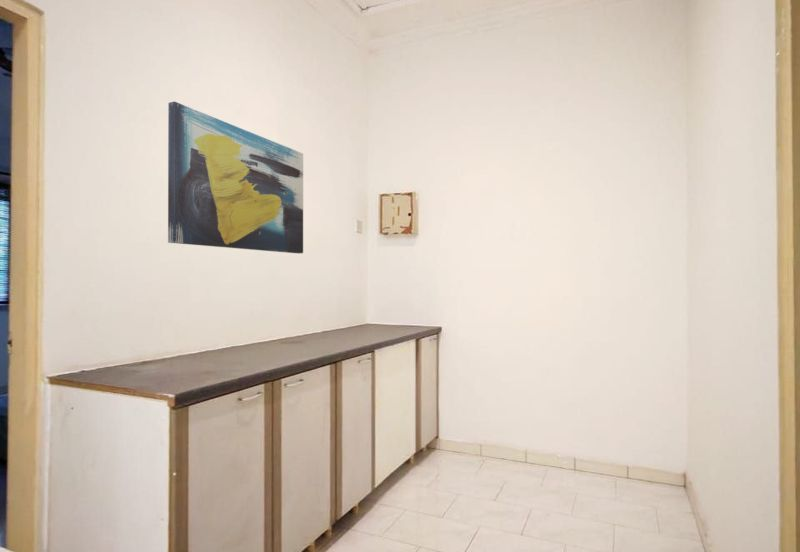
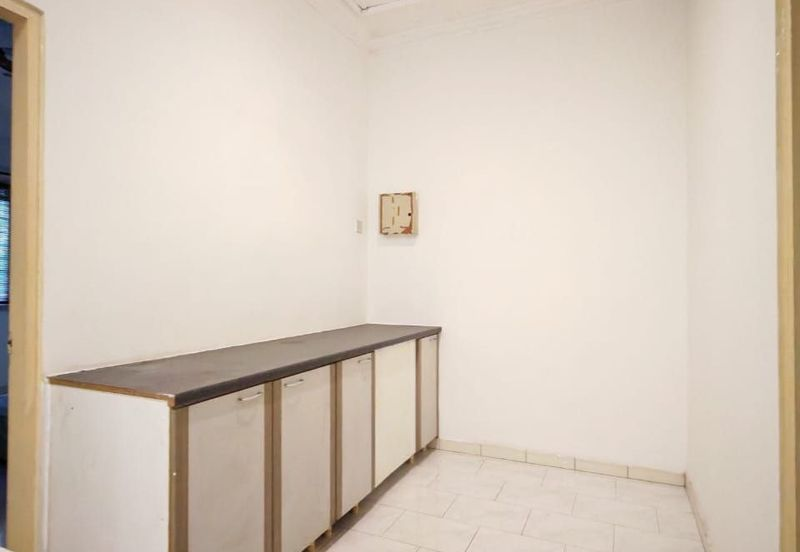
- wall art (247, 190)
